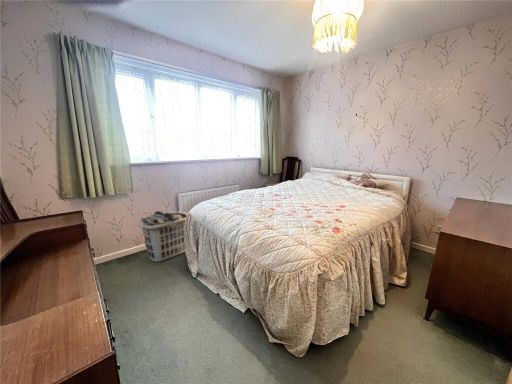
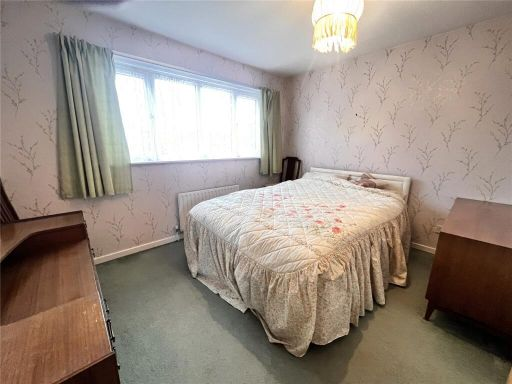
- clothes hamper (166, 232)
